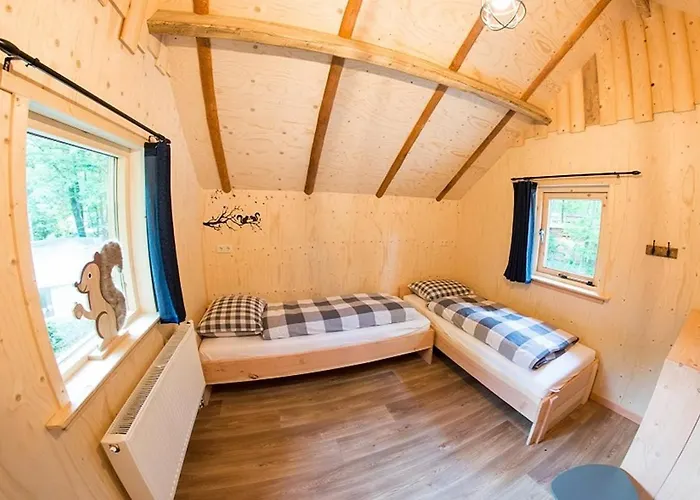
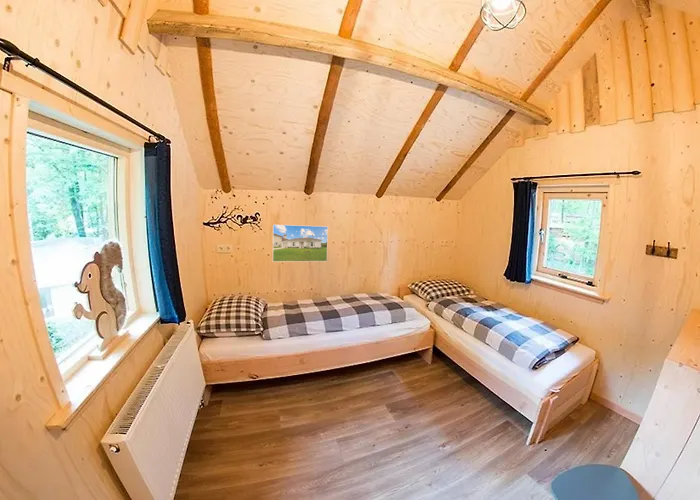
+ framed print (300, 243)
